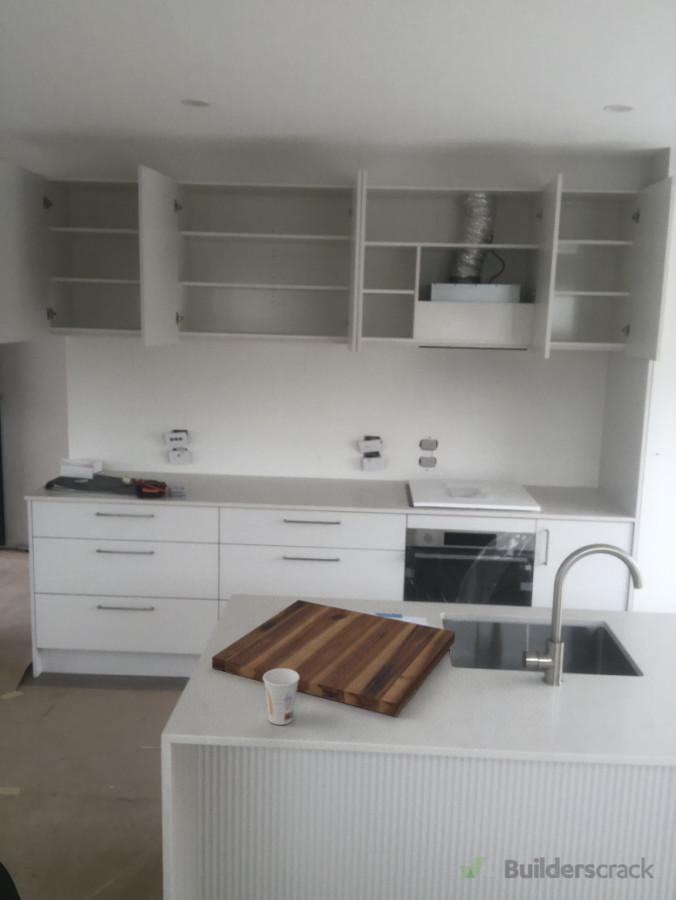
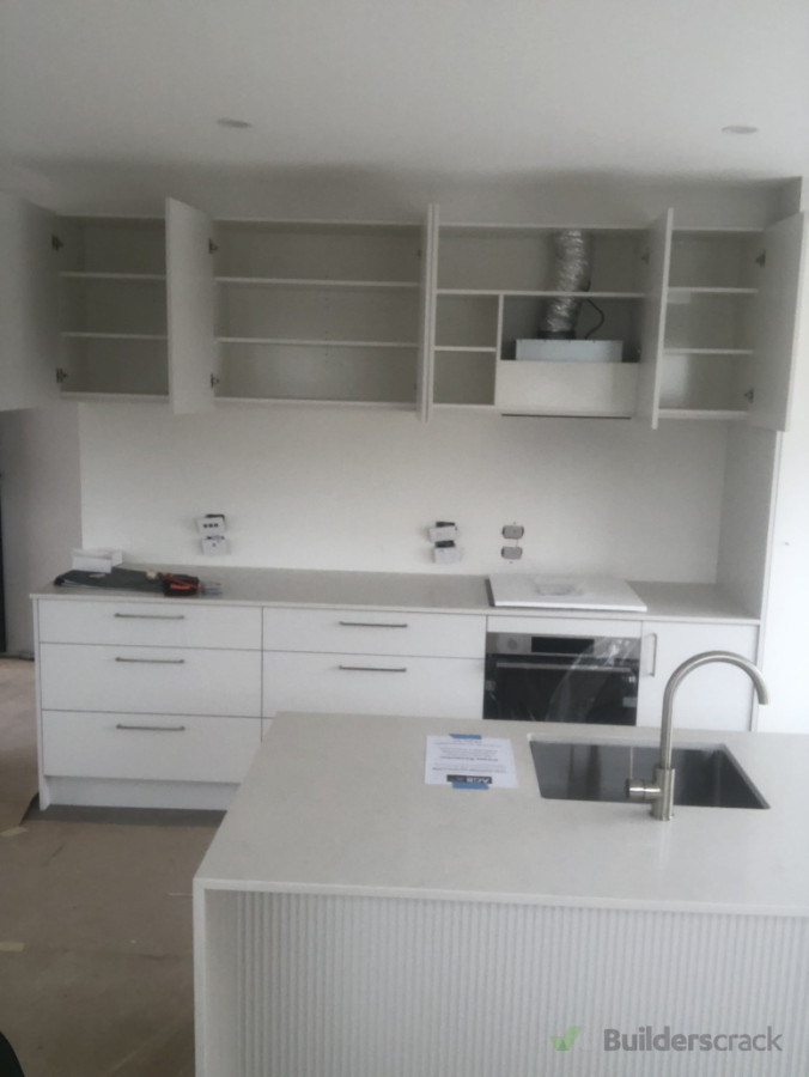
- cup (280, 697)
- cutting board (339, 649)
